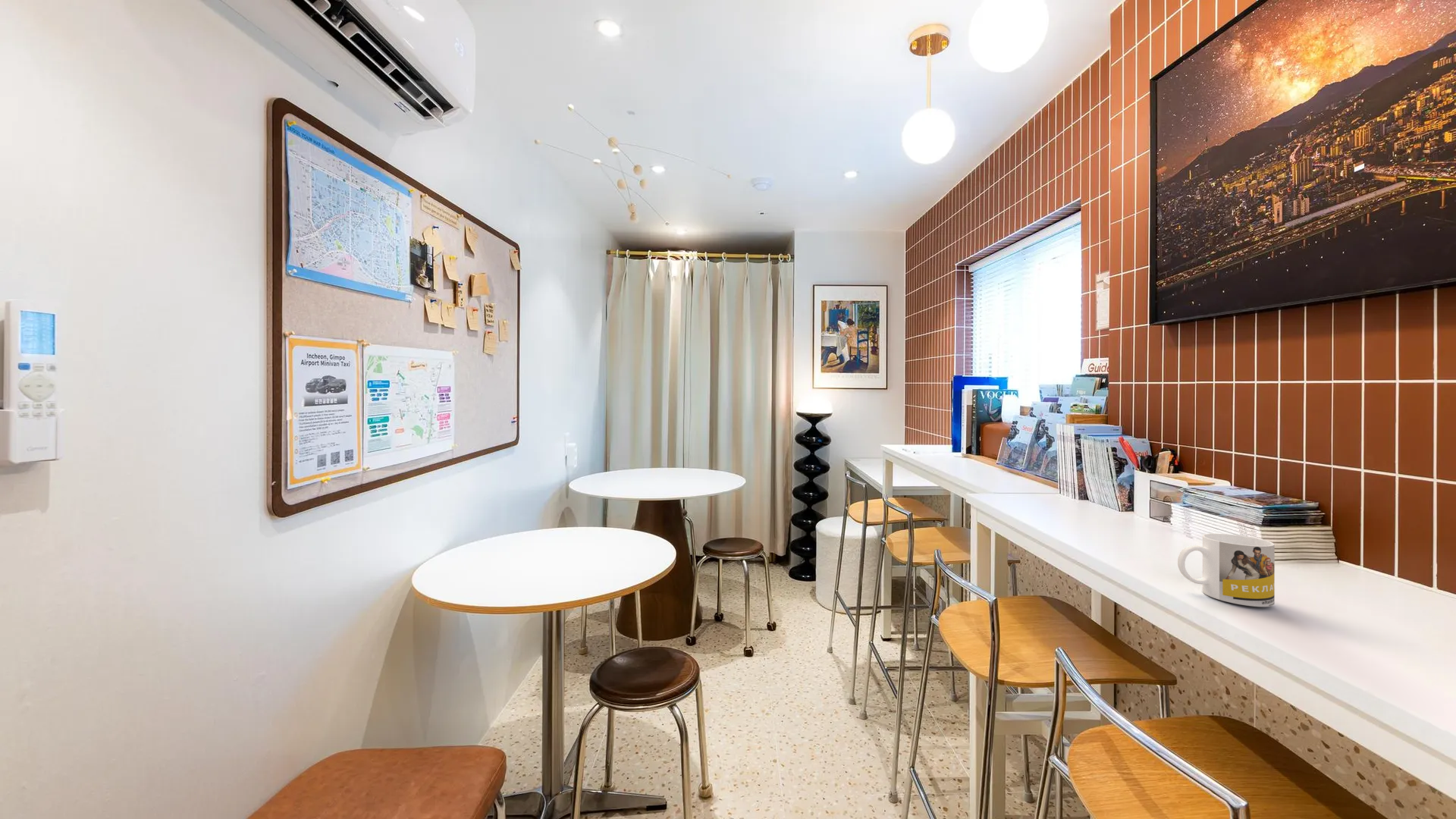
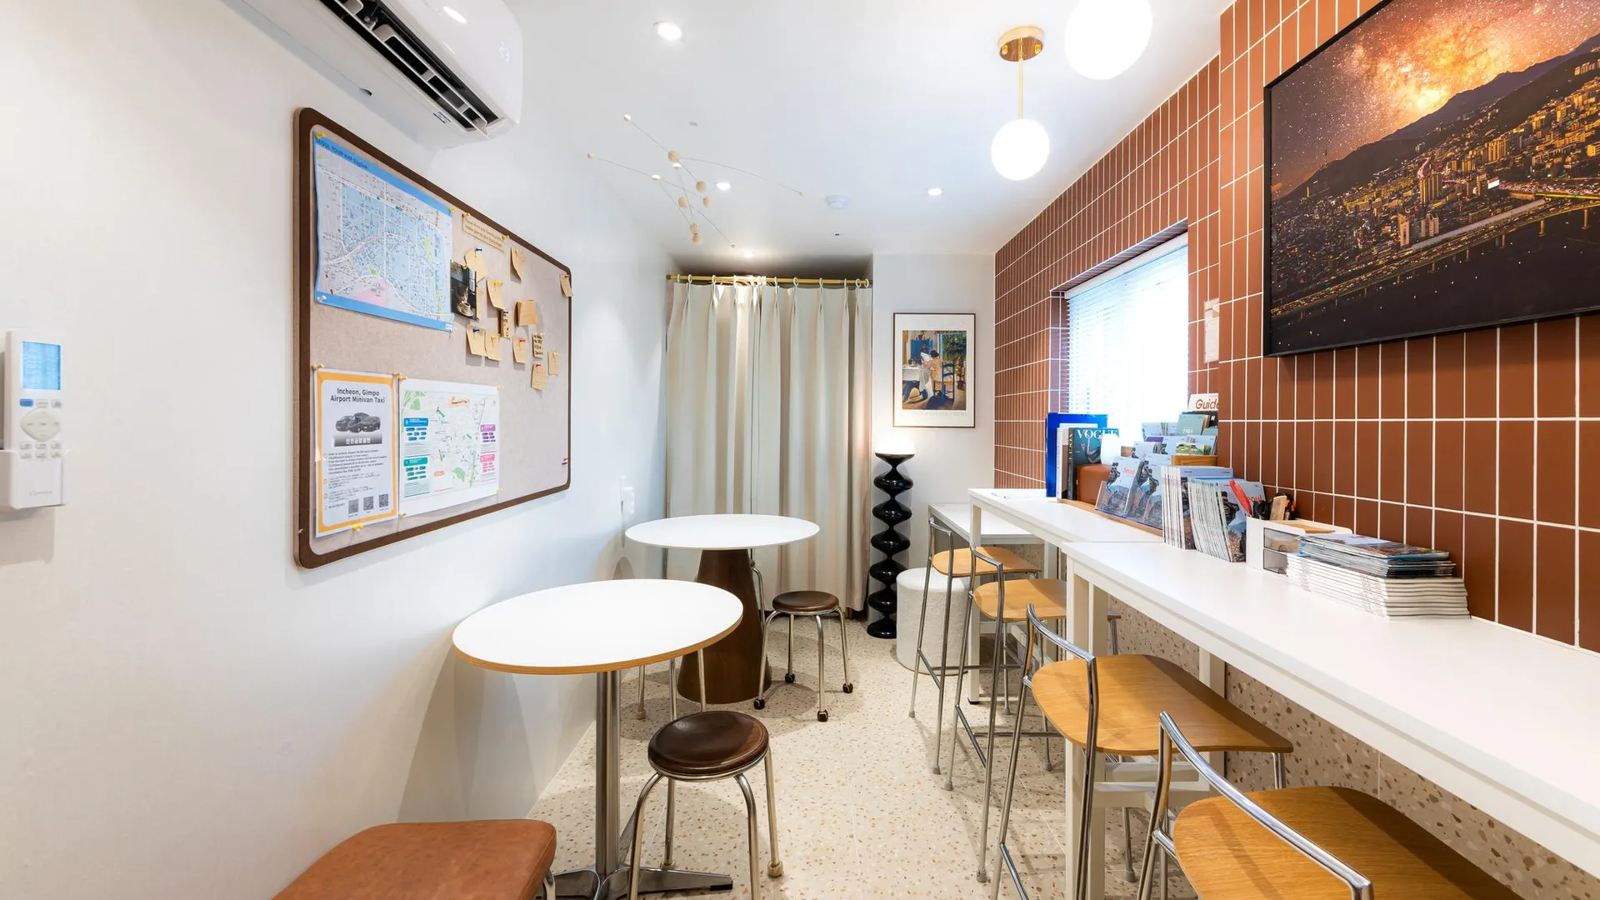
- mug (1222, 566)
